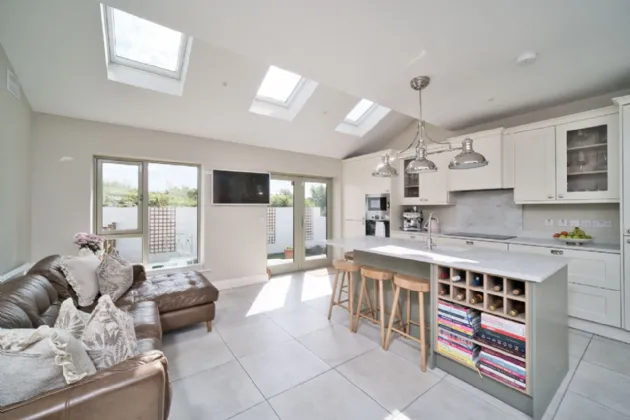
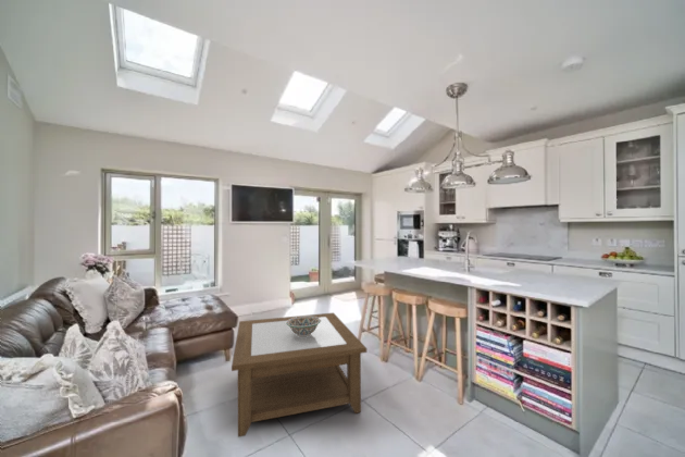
+ decorative bowl (303, 326)
+ coffee table (295, 361)
